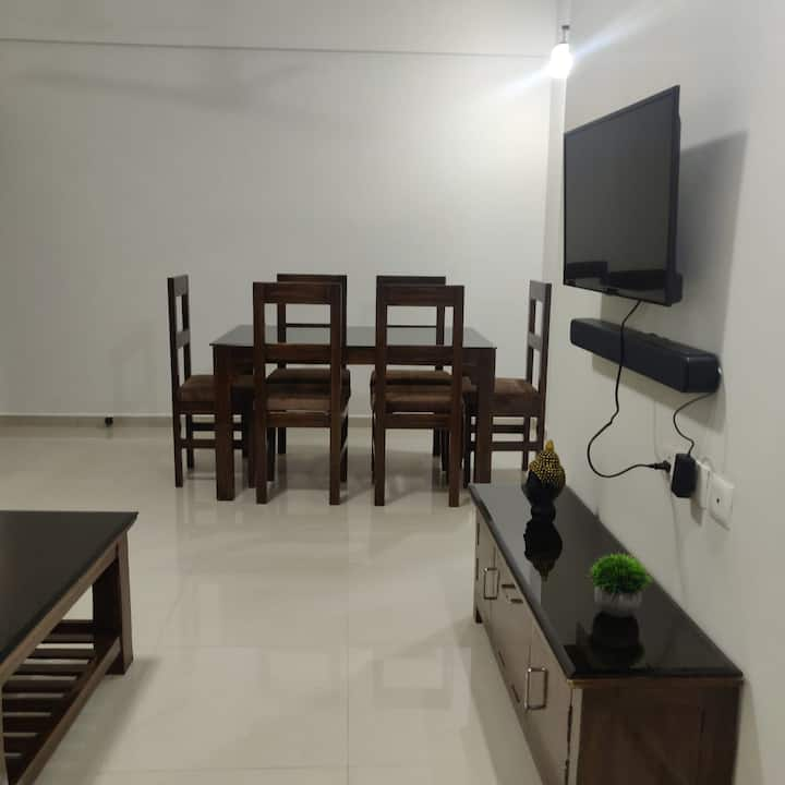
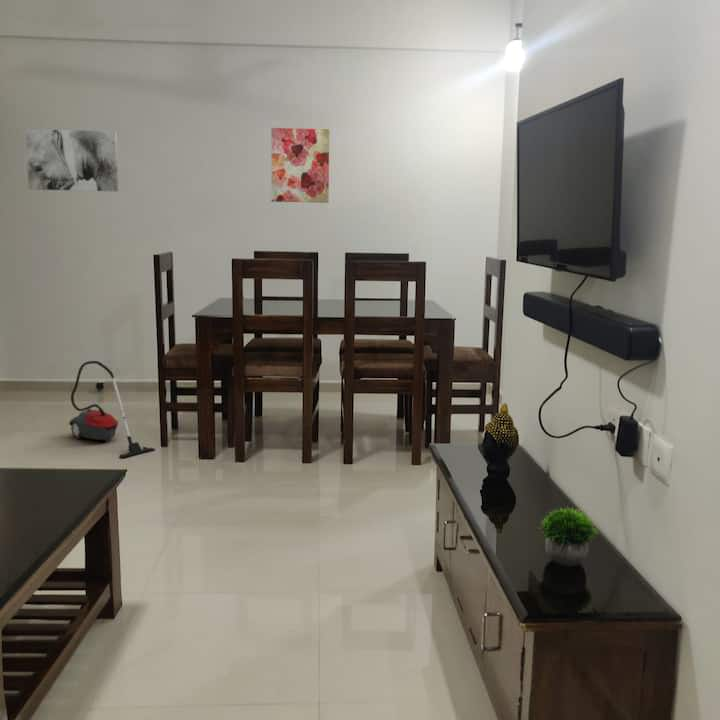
+ vacuum cleaner (98, 405)
+ wall art (300, 165)
+ wall art (72, 160)
